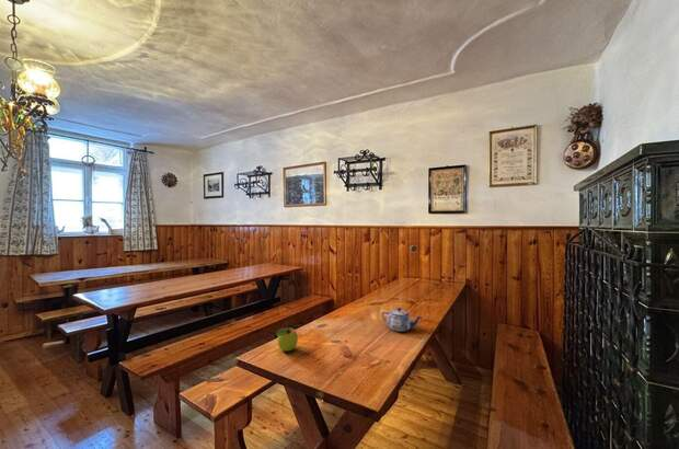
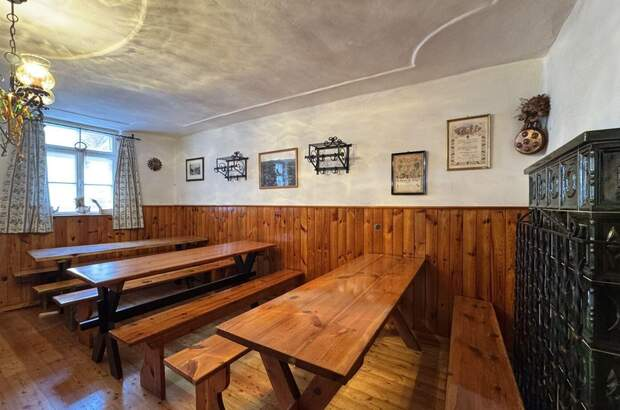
- fruit (286, 338)
- teapot (401, 318)
